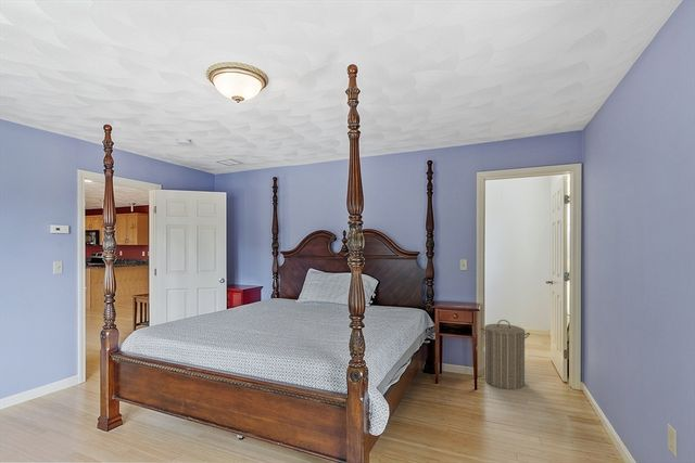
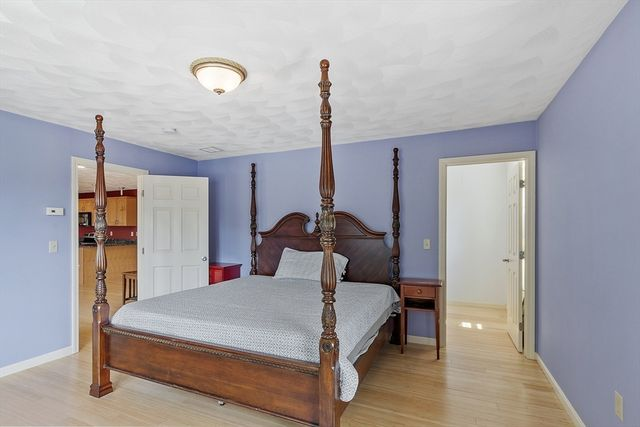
- laundry hamper (504, 350)
